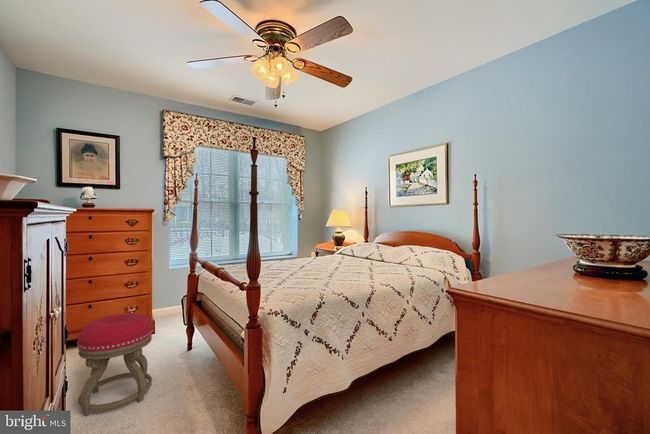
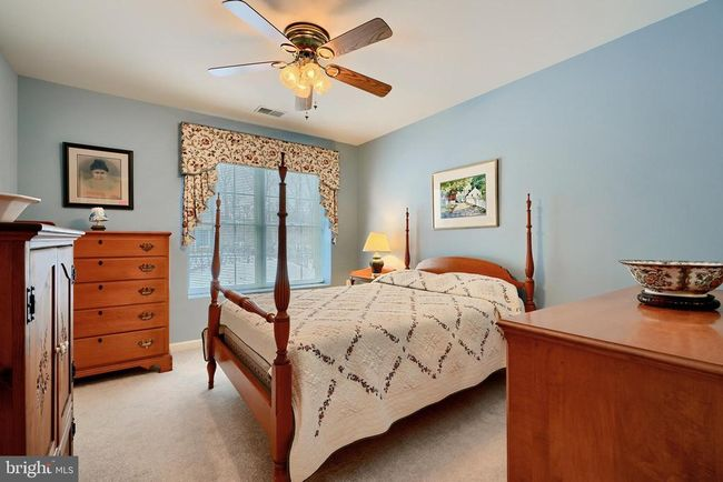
- stool (117, 356)
